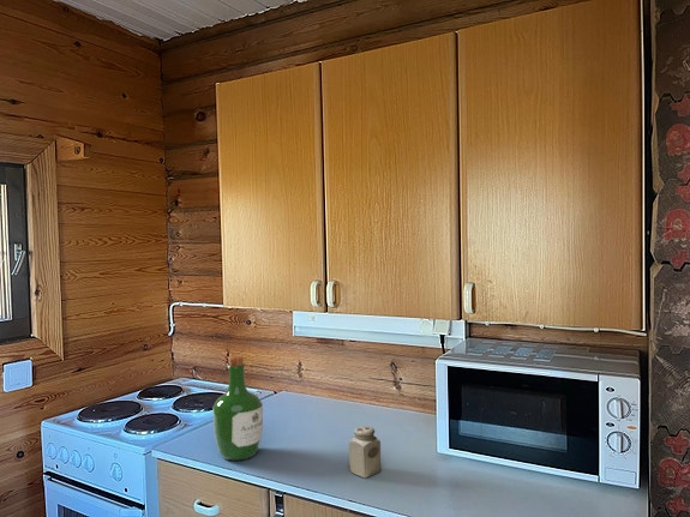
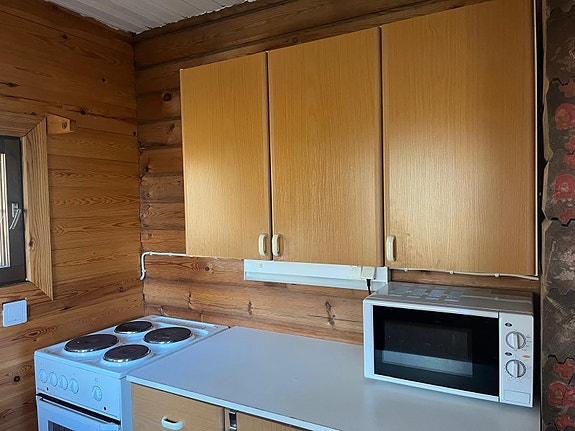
- salt shaker (365, 450)
- wine bottle (238, 404)
